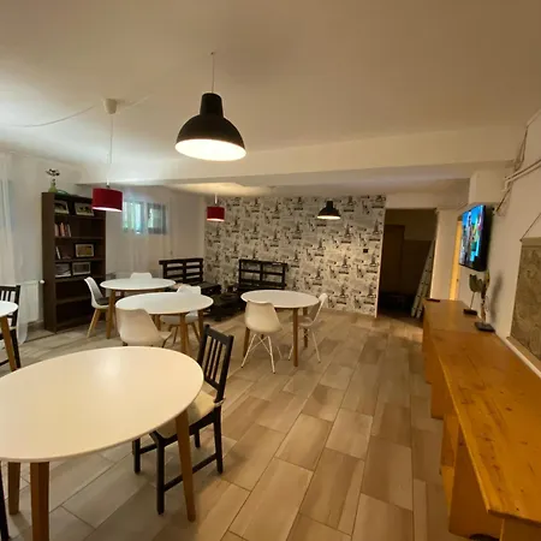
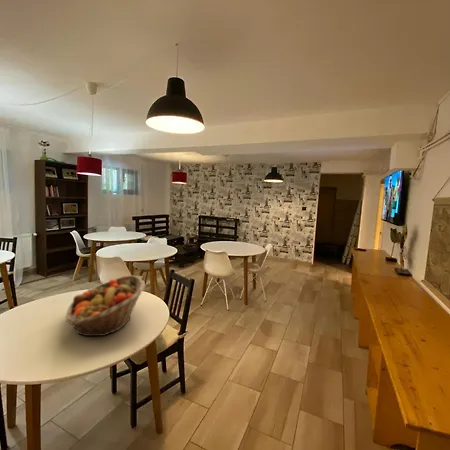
+ fruit basket (107, 302)
